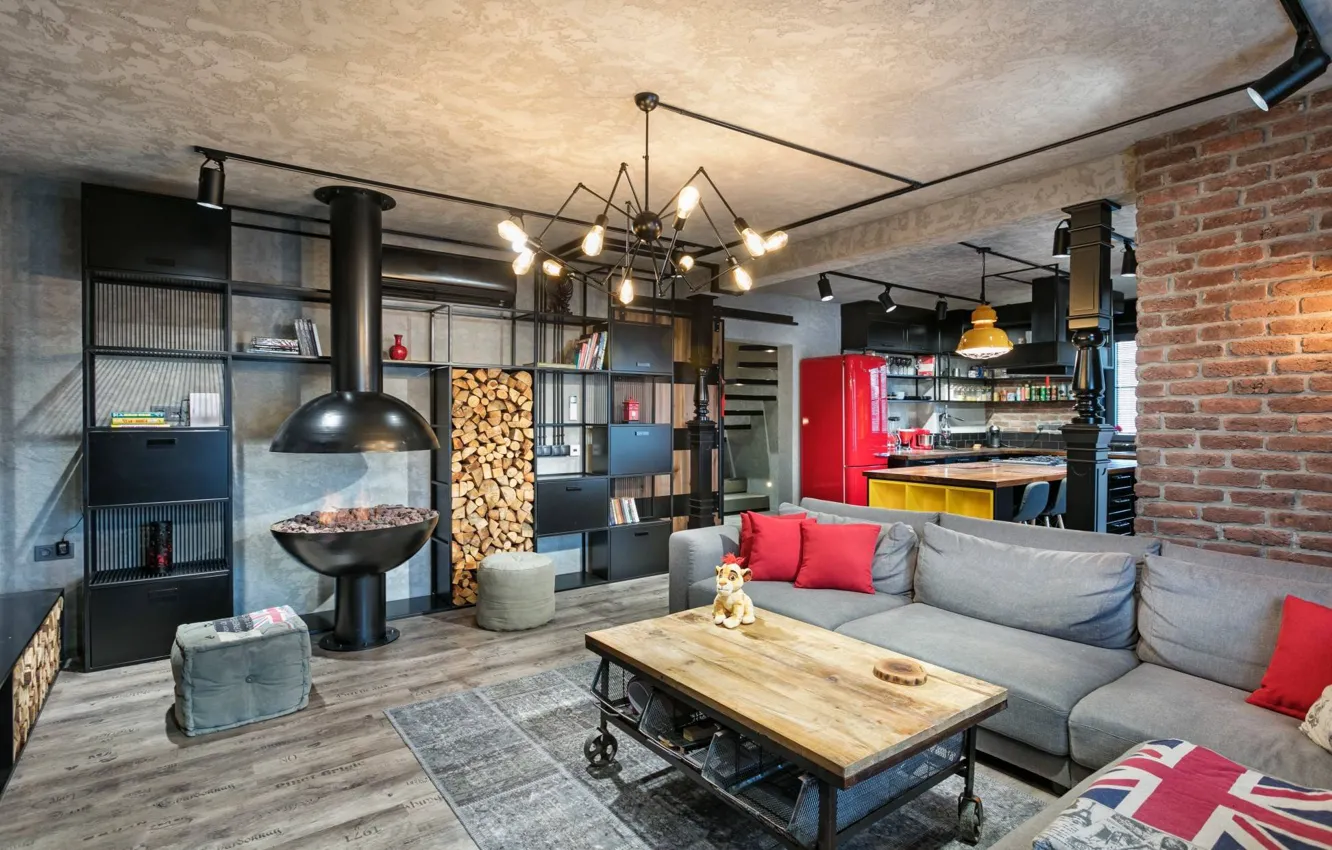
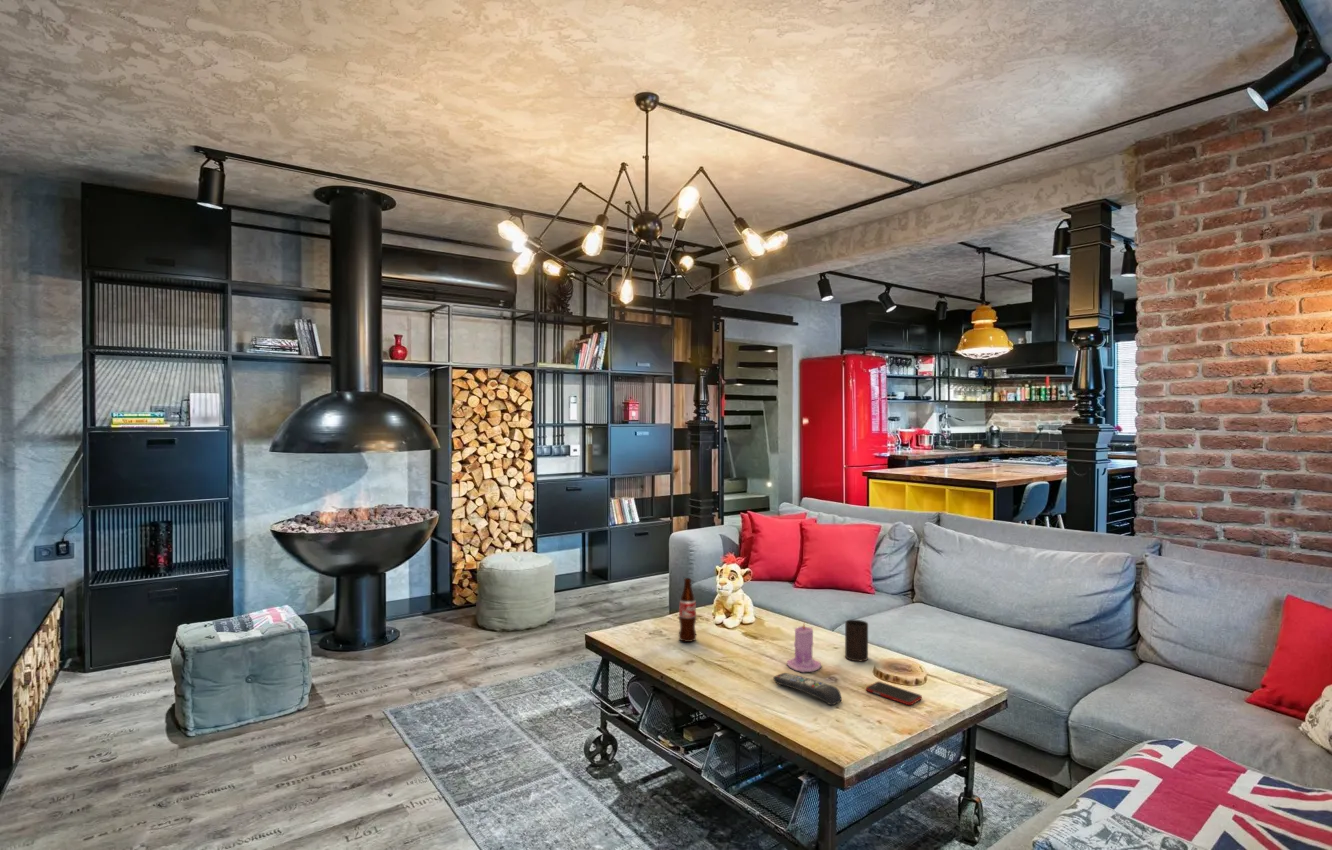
+ cell phone (893, 693)
+ candle (804, 643)
+ bottle (687, 609)
+ cup (856, 640)
+ remote control (806, 686)
